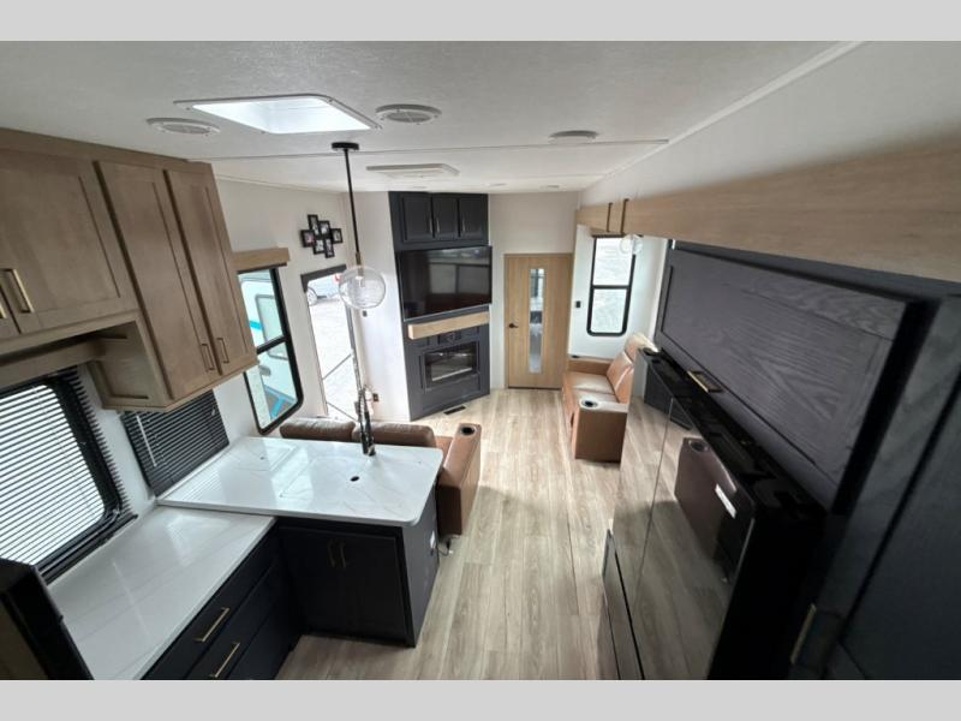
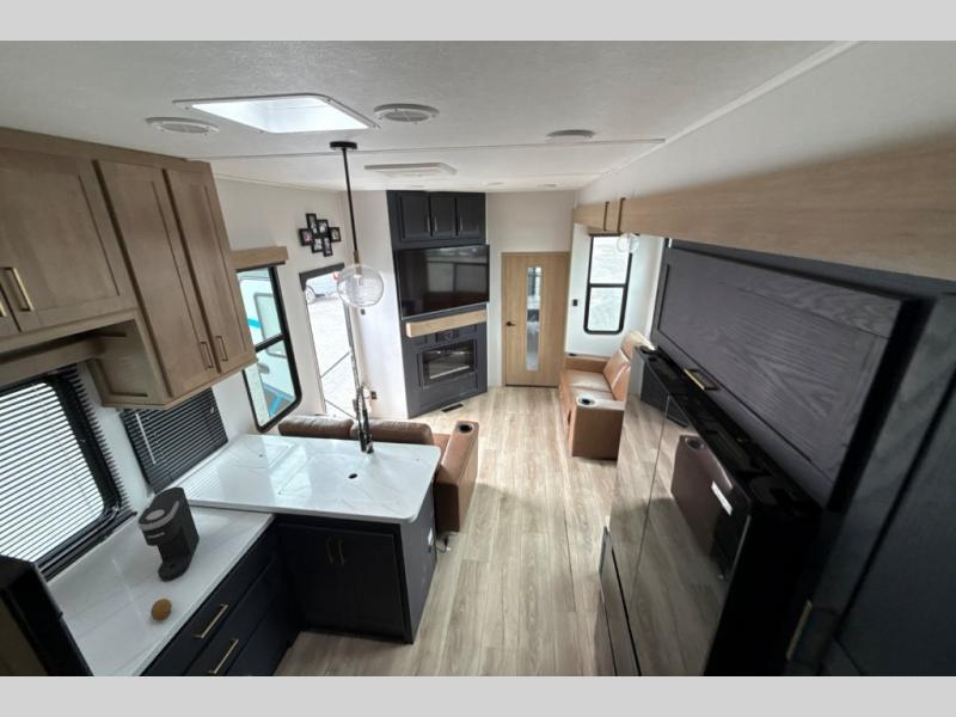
+ fruit (161, 608)
+ coffee maker (171, 531)
